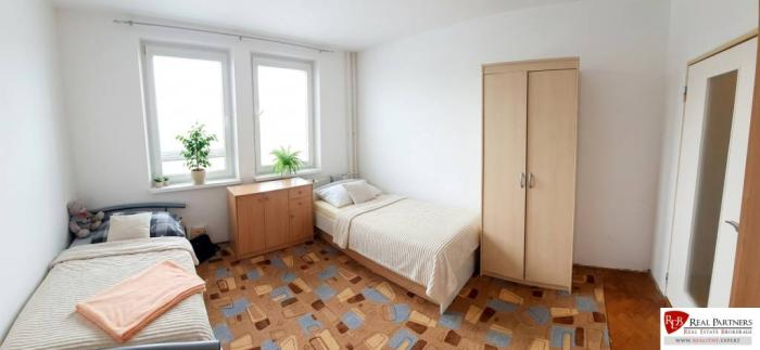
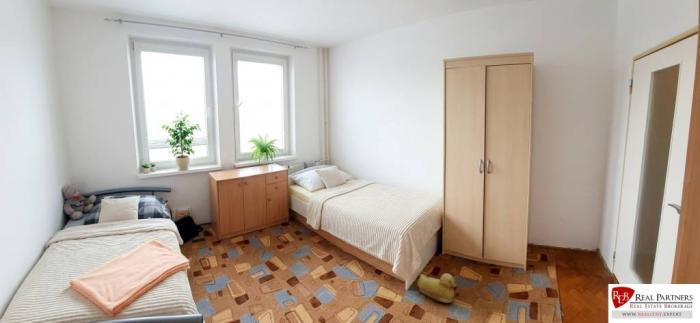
+ rubber duck (435, 282)
